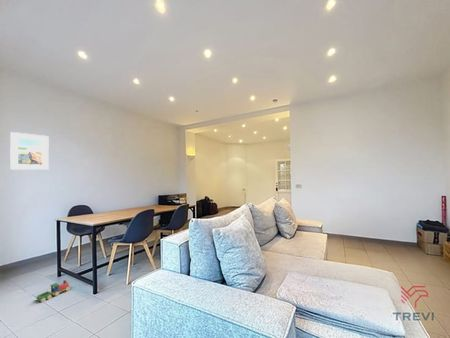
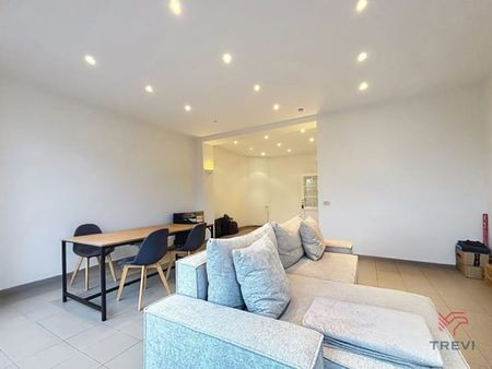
- toy train (54, 289)
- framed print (30, 151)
